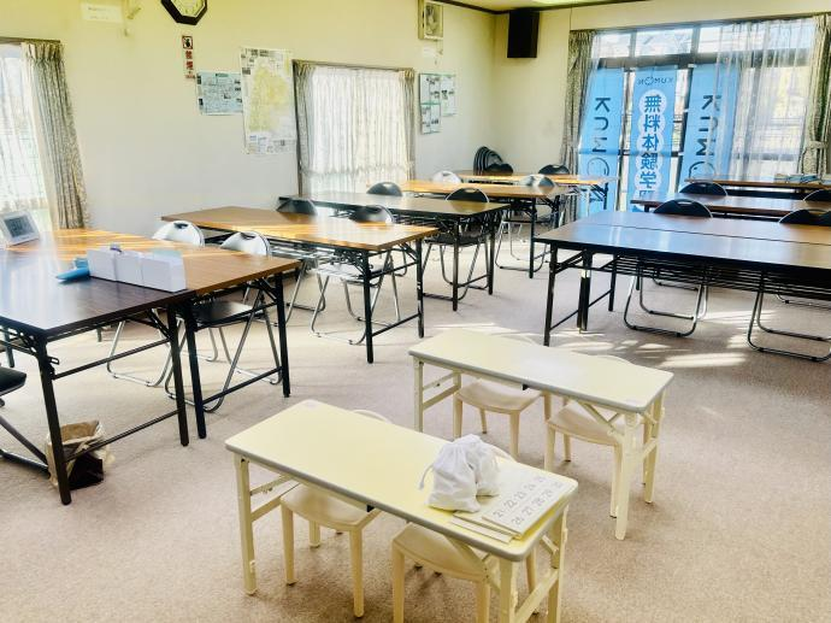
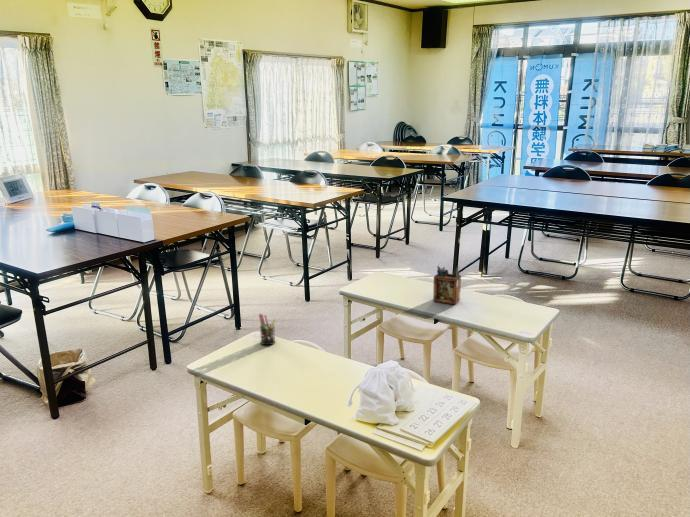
+ pen holder (265, 329)
+ desk organizer (447, 283)
